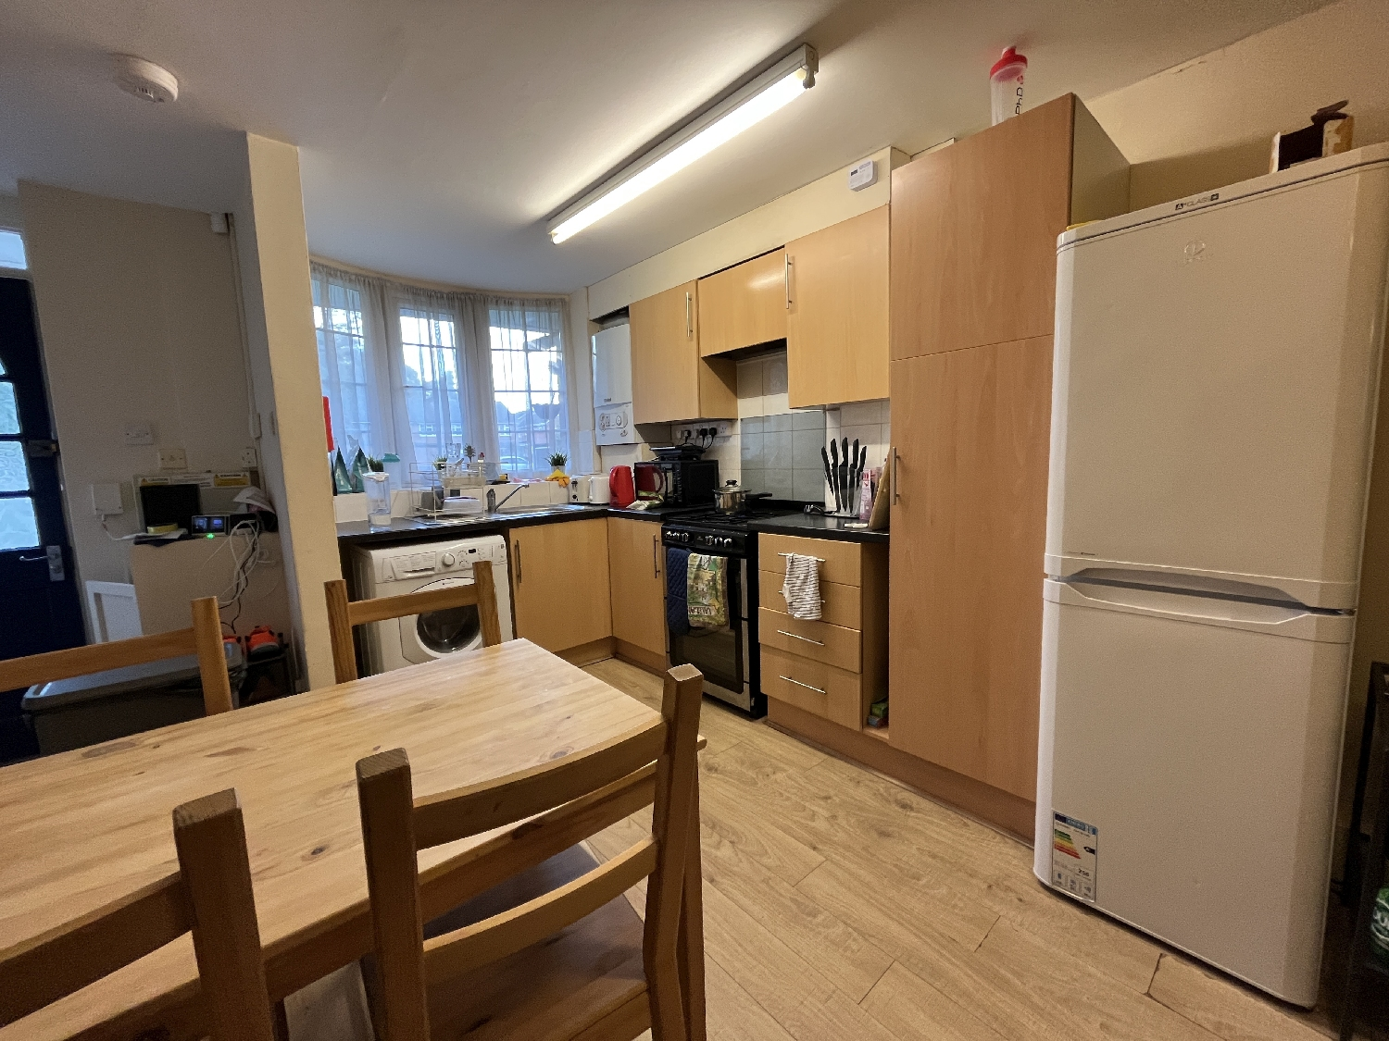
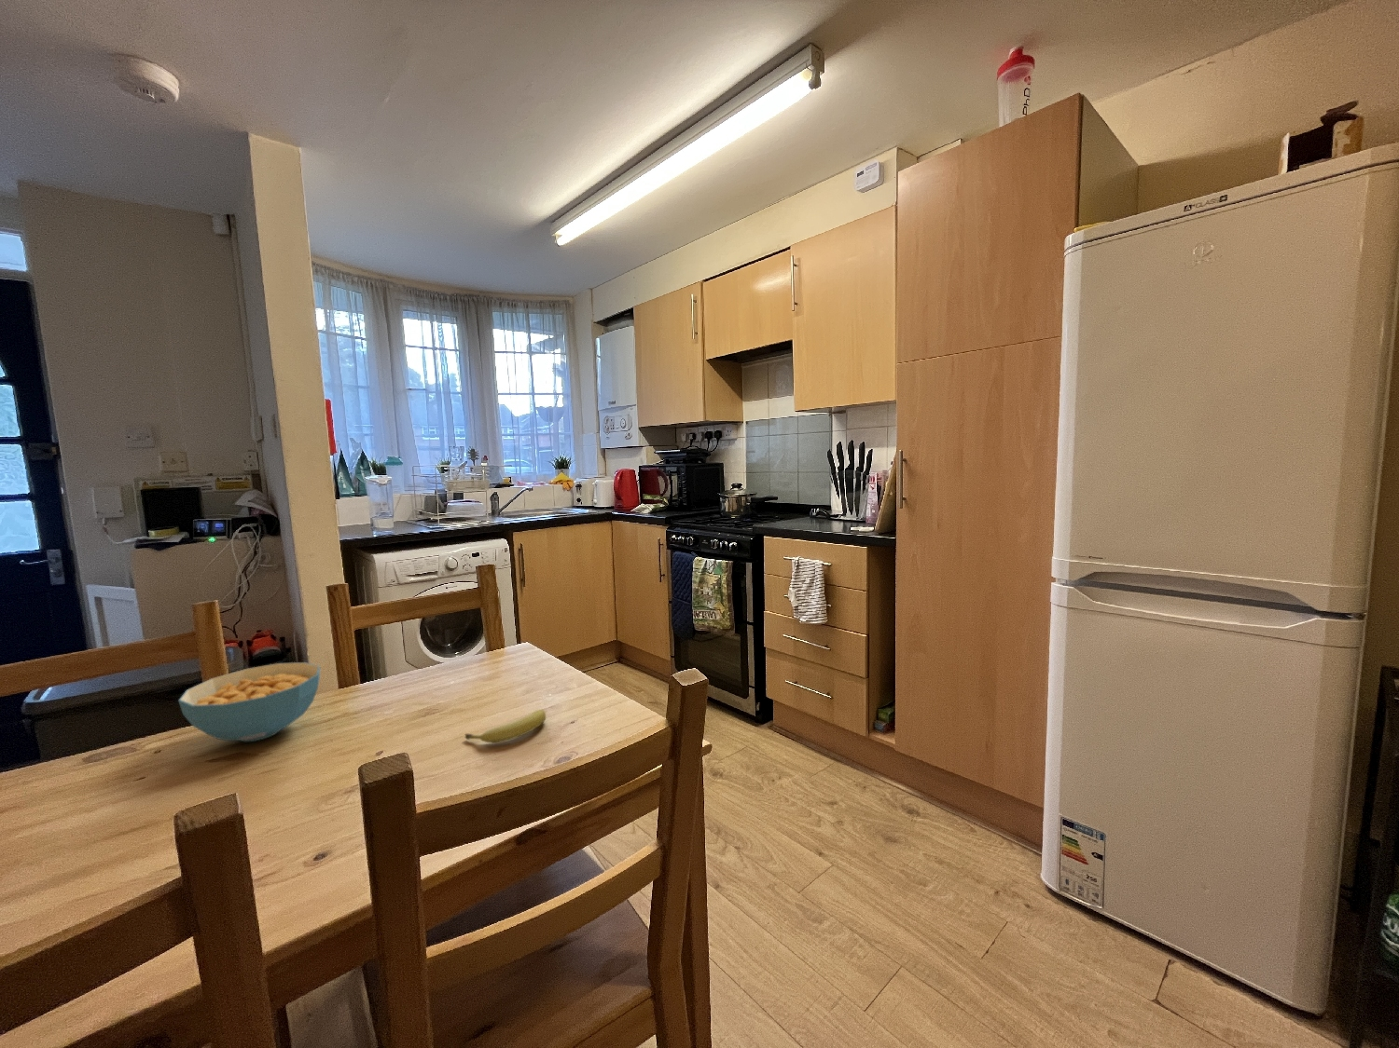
+ cereal bowl (257, 708)
+ fruit (510, 724)
